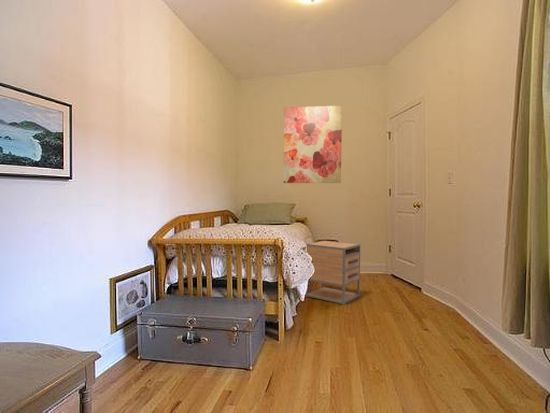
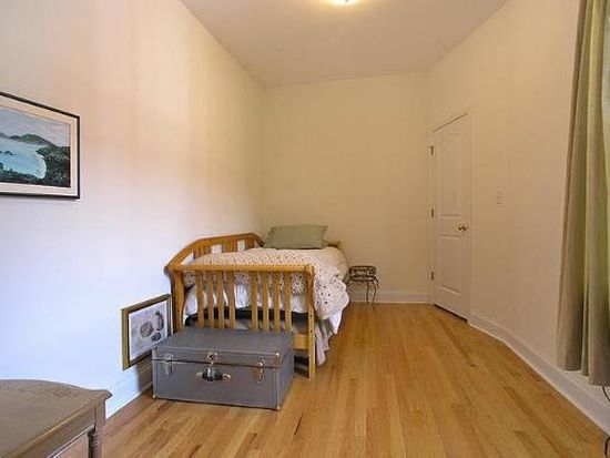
- nightstand (332, 270)
- wall art (312, 145)
